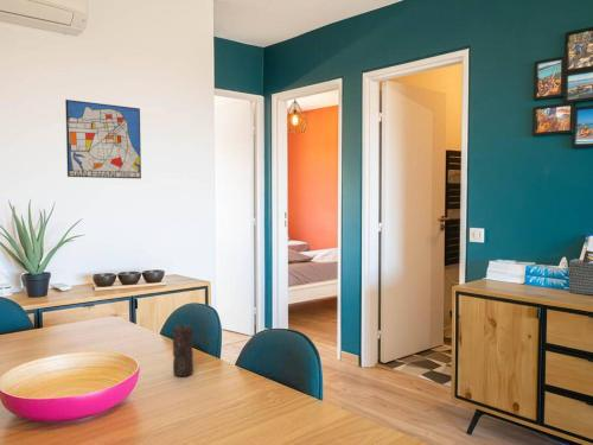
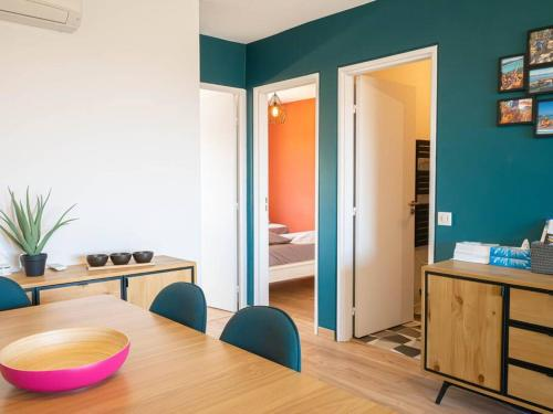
- candle (183, 350)
- wall art (104, 140)
